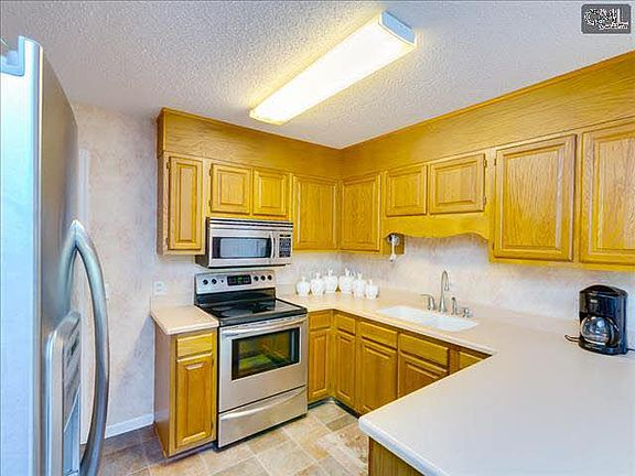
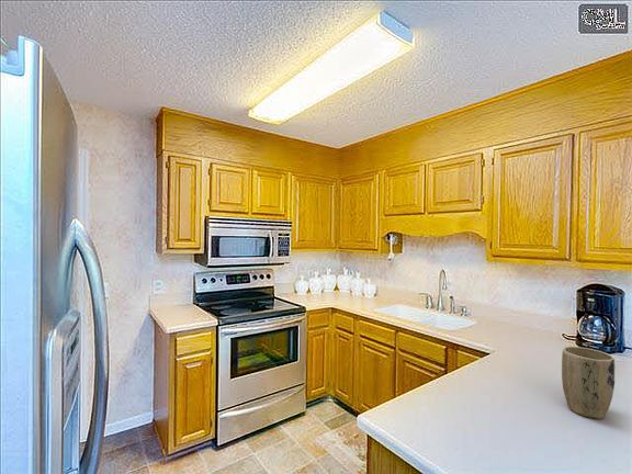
+ plant pot (587, 382)
